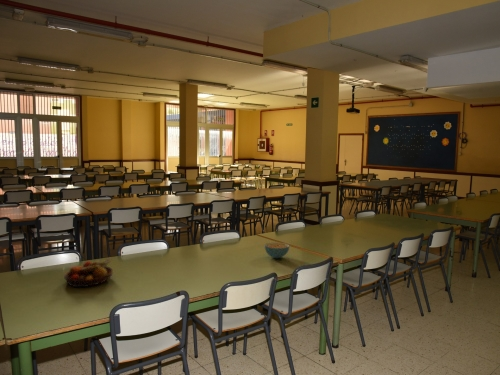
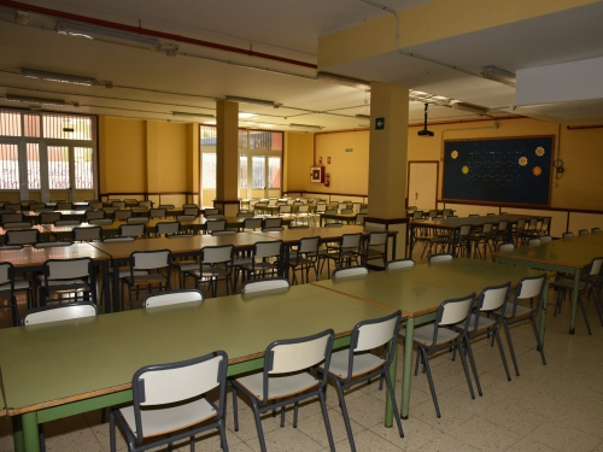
- cereal bowl (276, 251)
- fruit bowl (89, 270)
